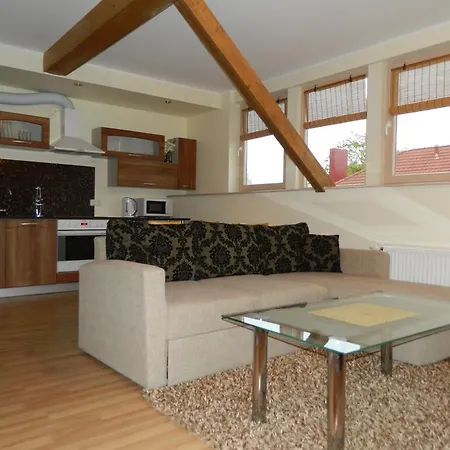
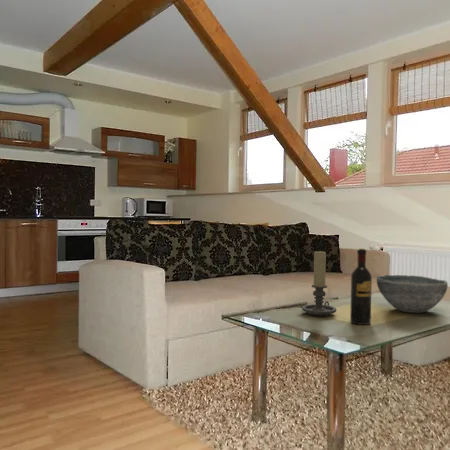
+ wine bottle (361, 285)
+ bowl (410, 294)
+ candle holder (321, 281)
